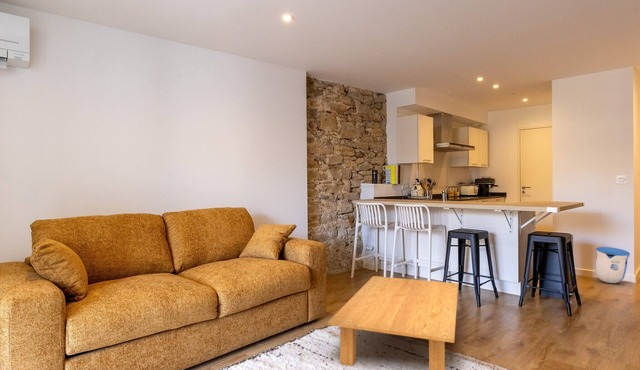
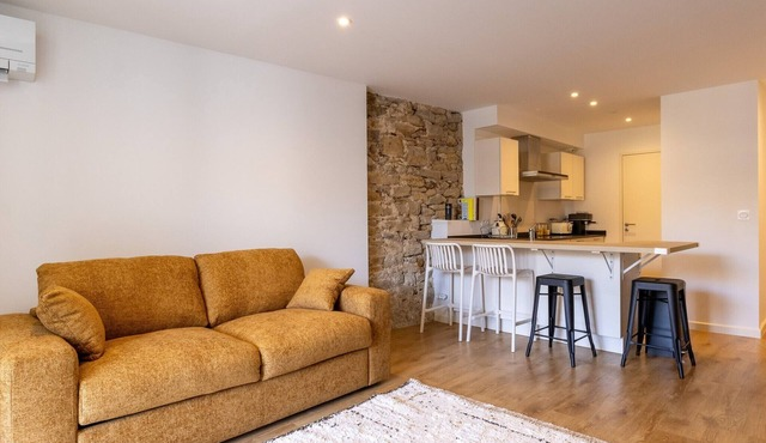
- coffee table (403, 319)
- sun visor (612, 265)
